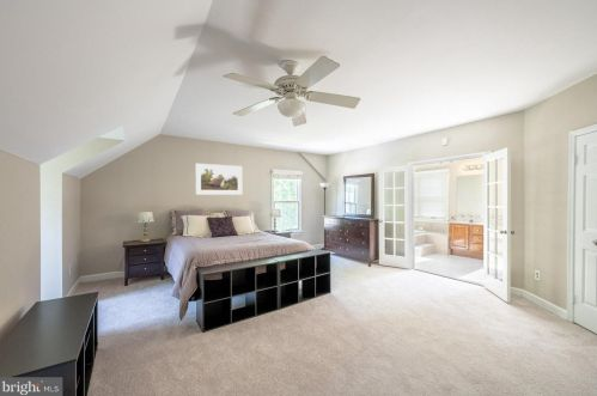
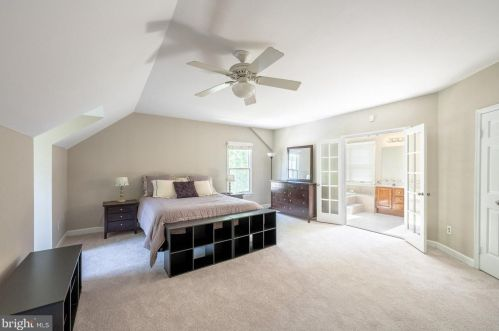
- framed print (219, 179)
